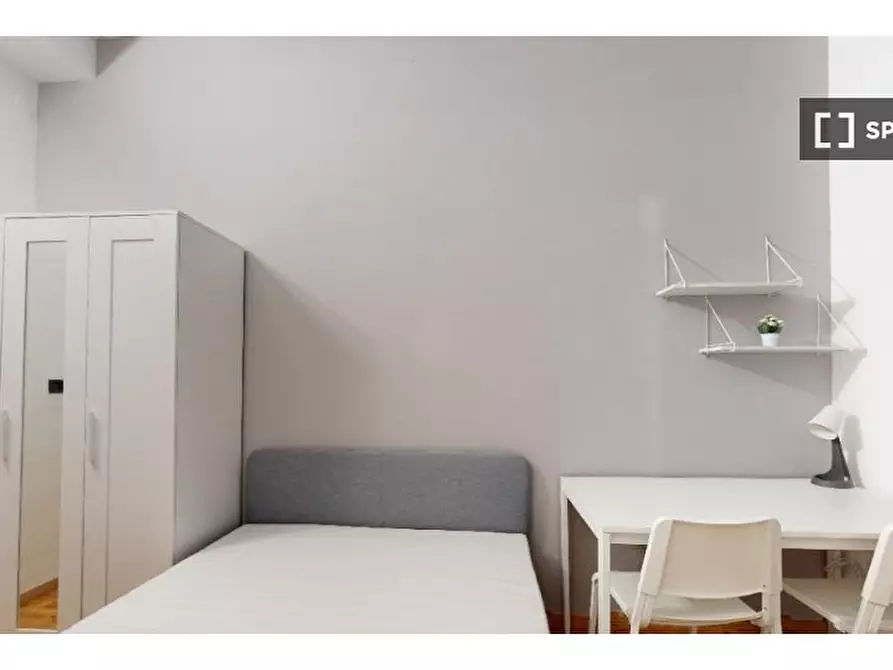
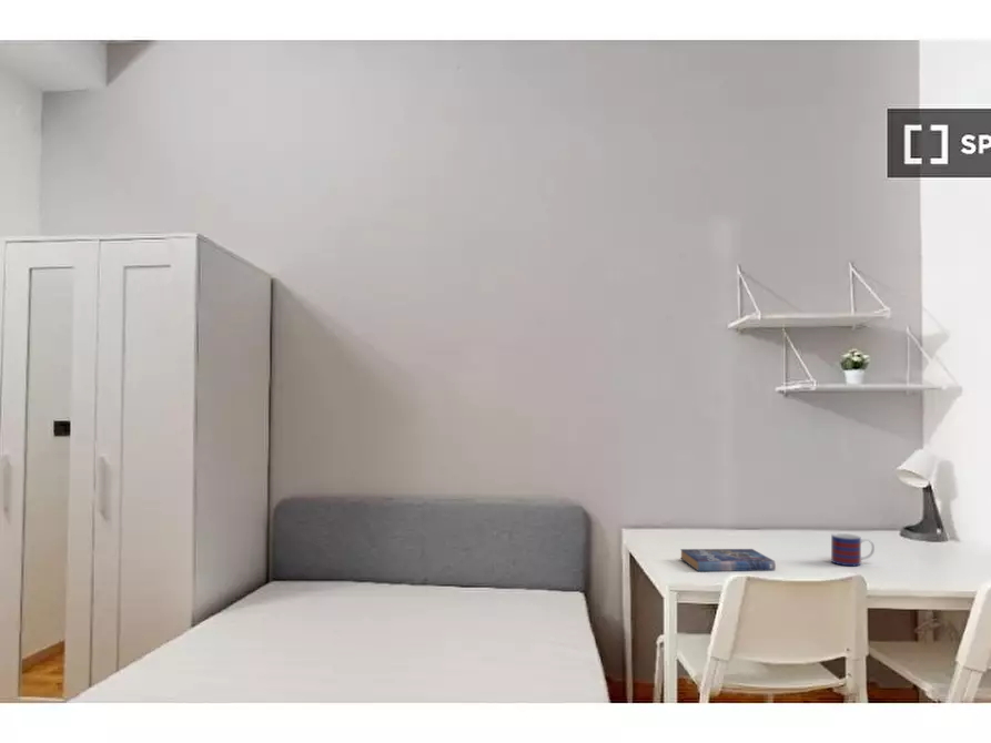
+ mug (852, 549)
+ book (726, 559)
